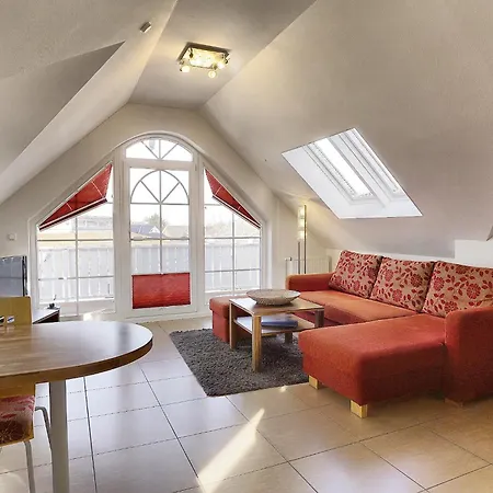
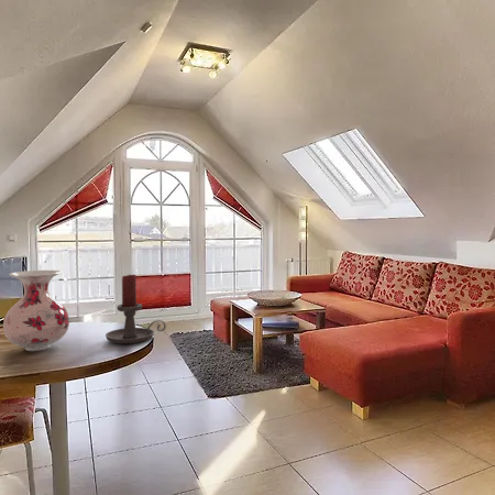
+ candle holder (136, 305)
+ vase (36, 310)
